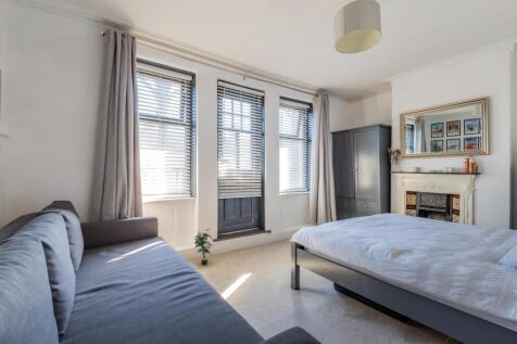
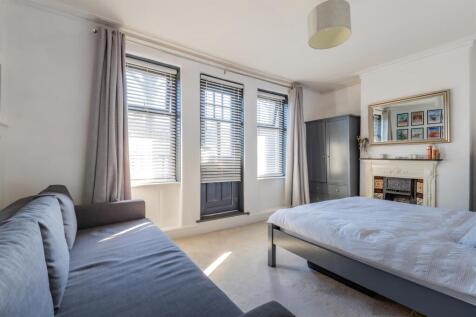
- potted plant (202, 245)
